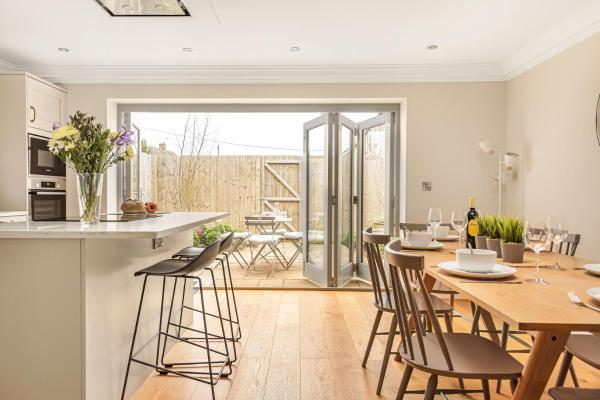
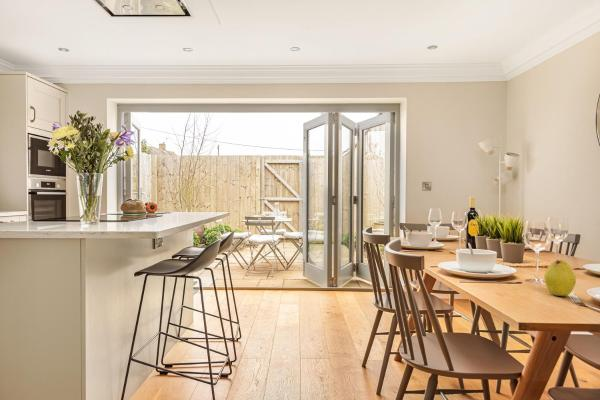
+ fruit (559, 277)
